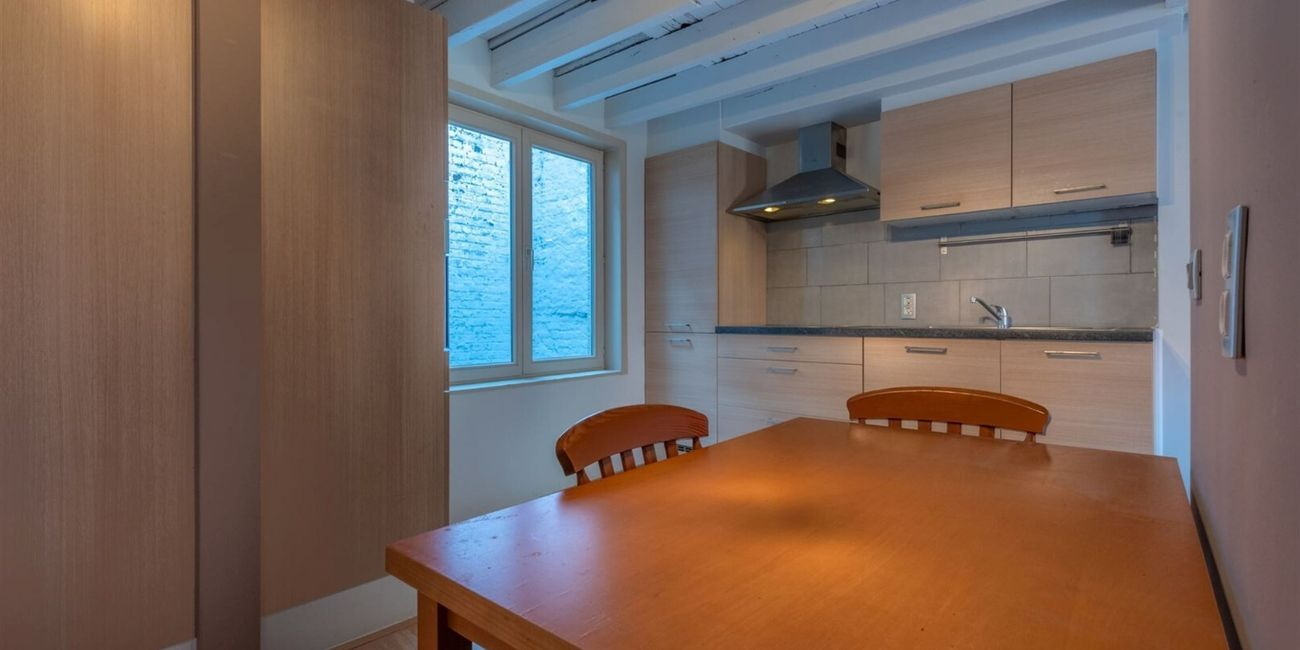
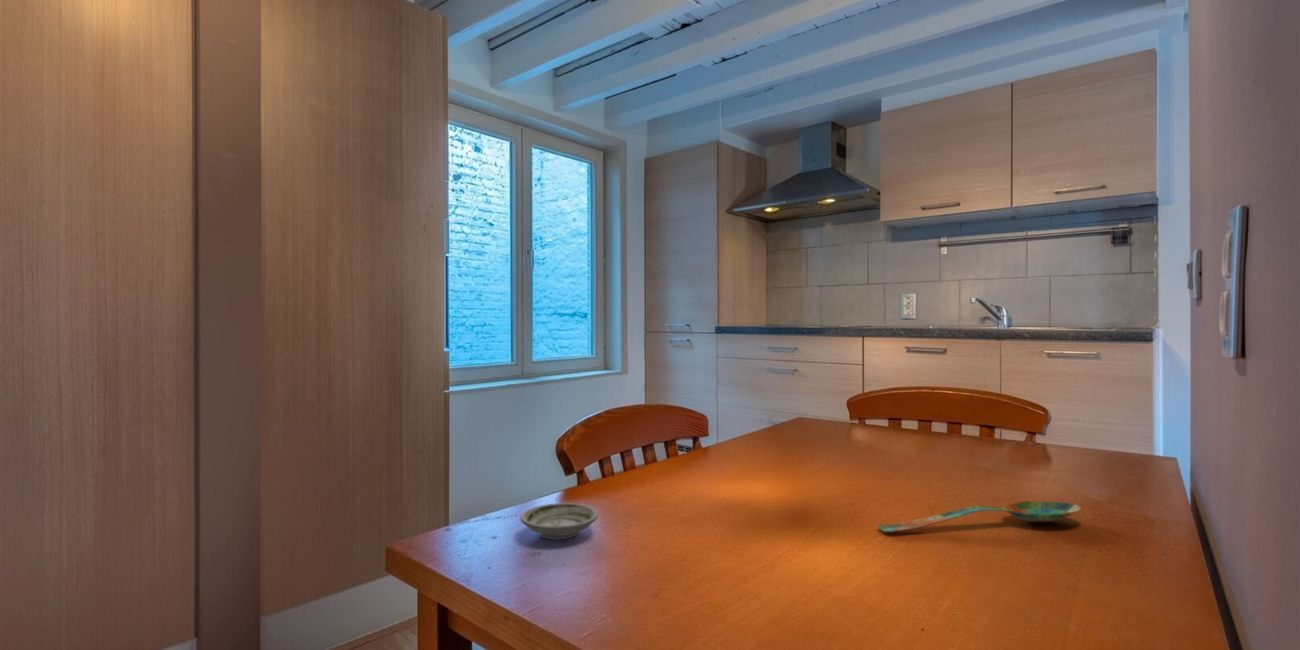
+ saucer (559, 522)
+ spoon (977, 511)
